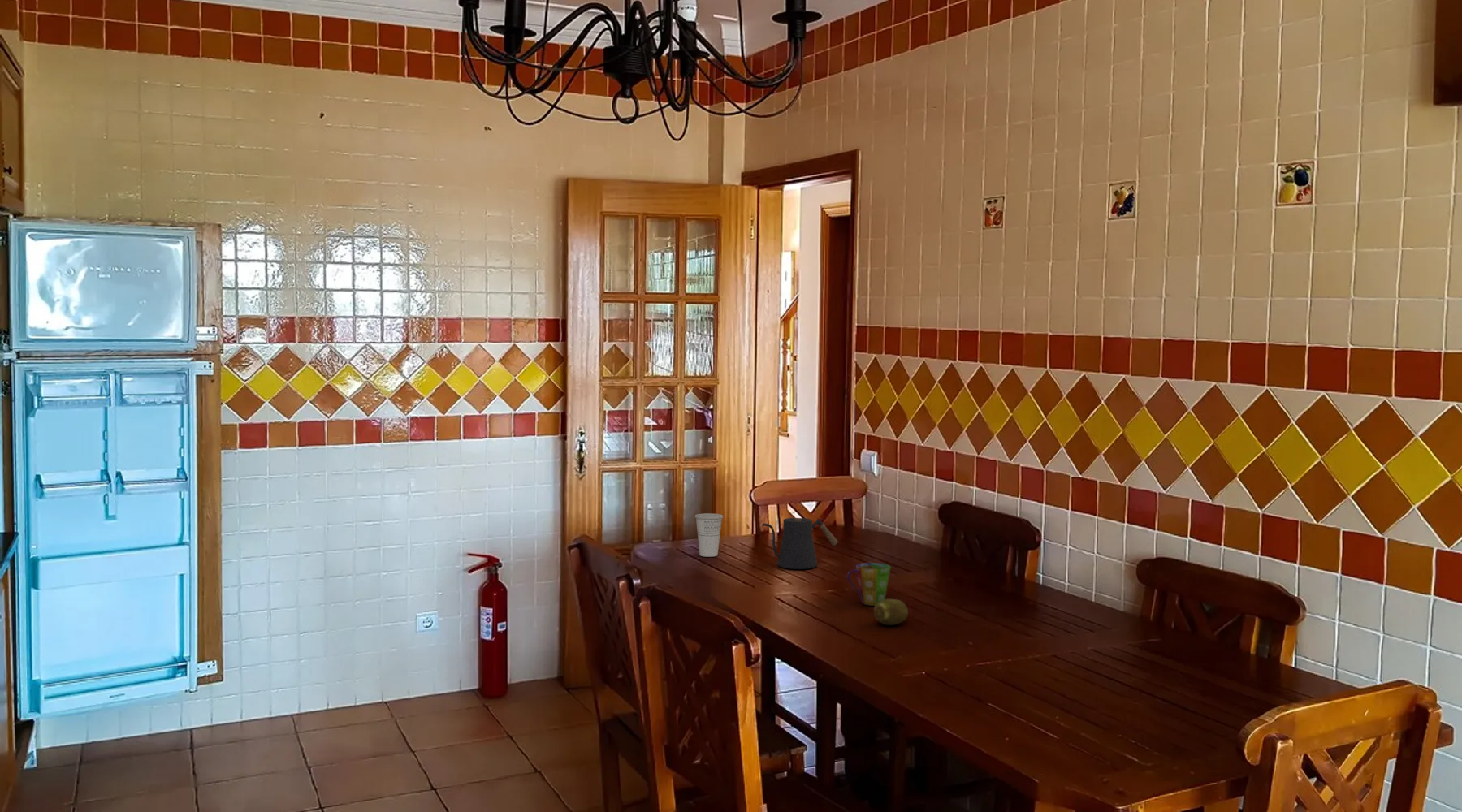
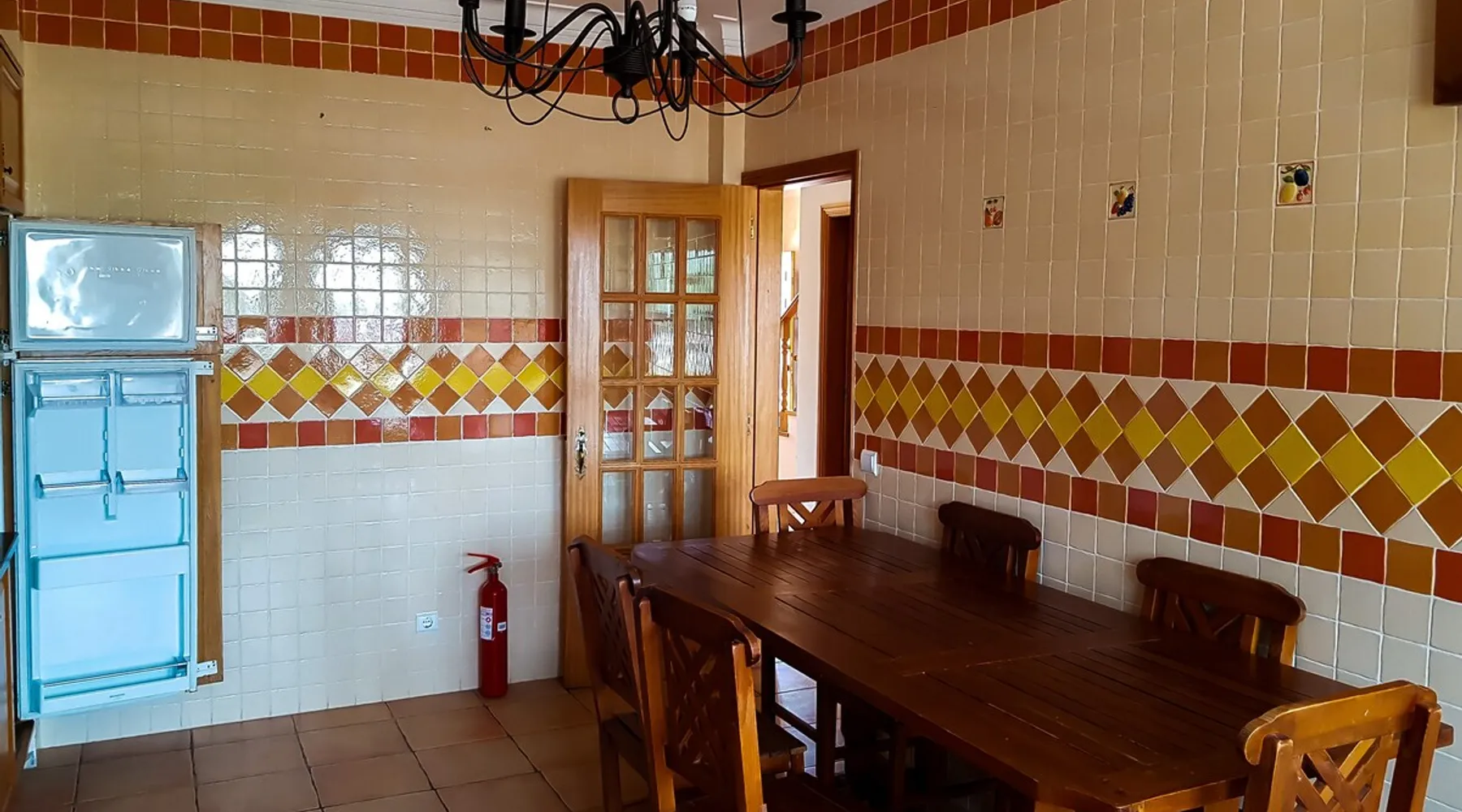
- fruit (890, 611)
- cup (867, 585)
- cup (708, 534)
- kettle (799, 542)
